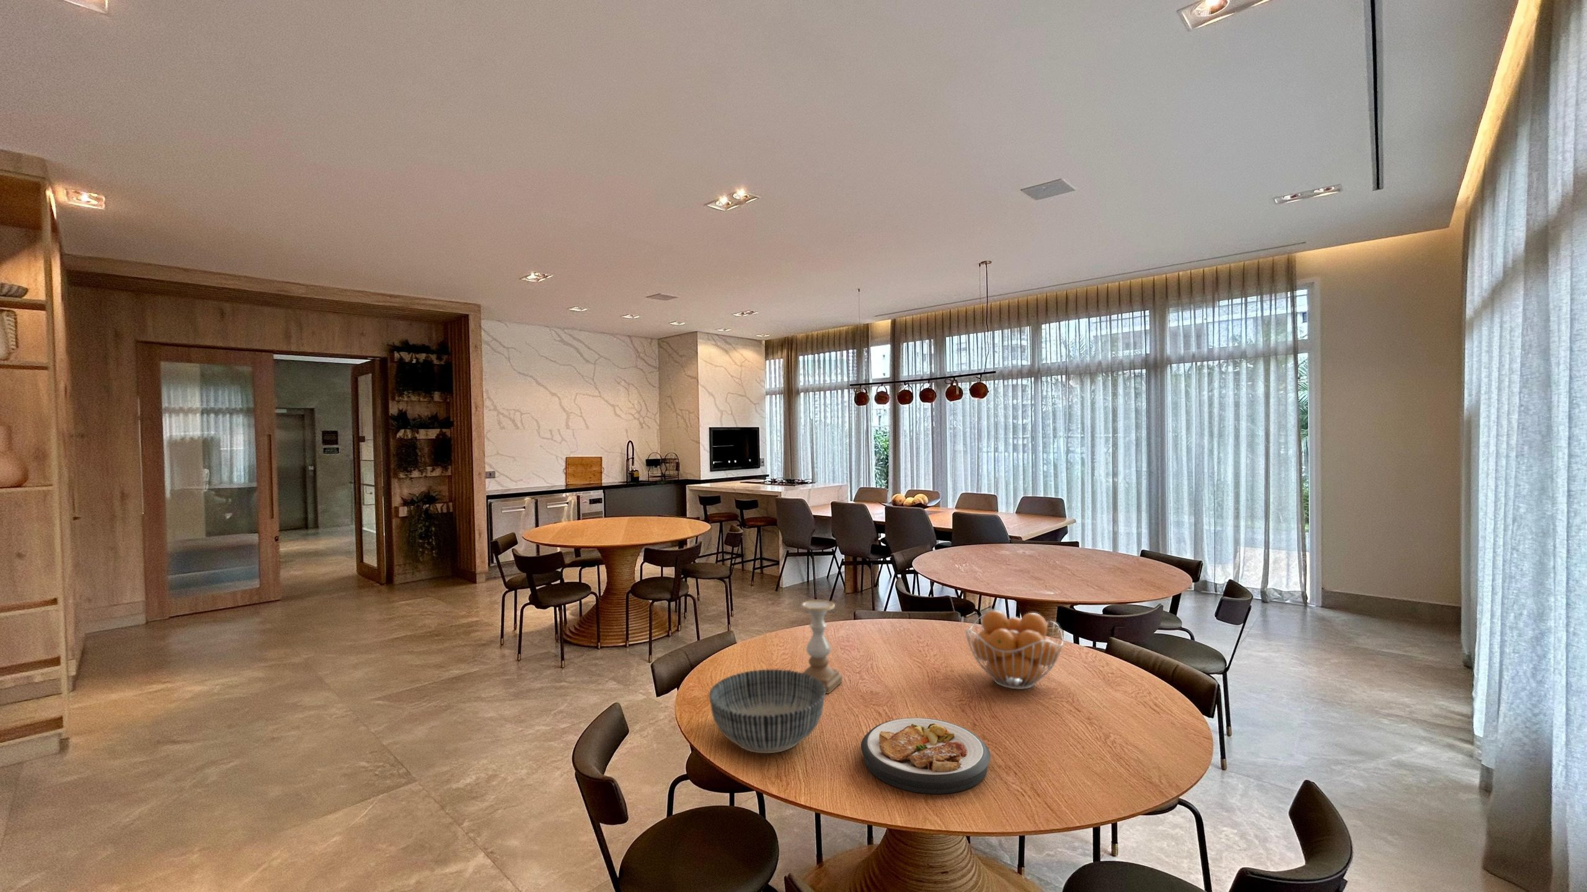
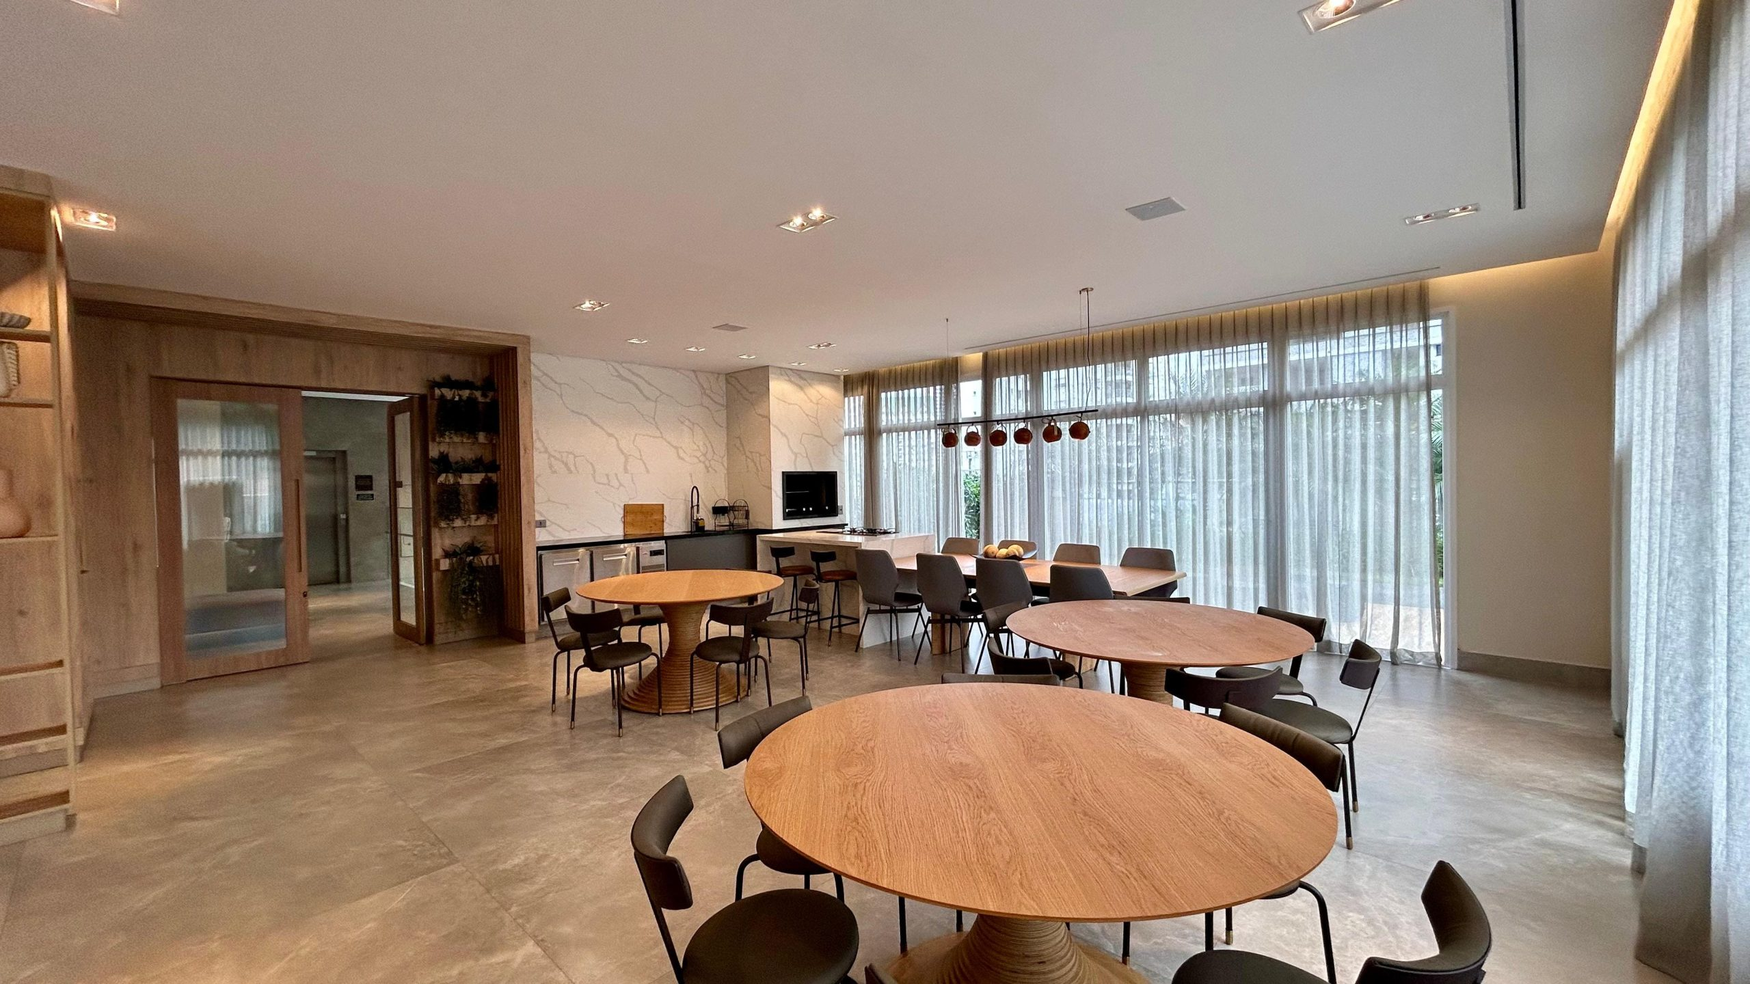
- bowl (767, 713)
- plate (924, 746)
- candle holder (819, 644)
- fruit basket (1013, 647)
